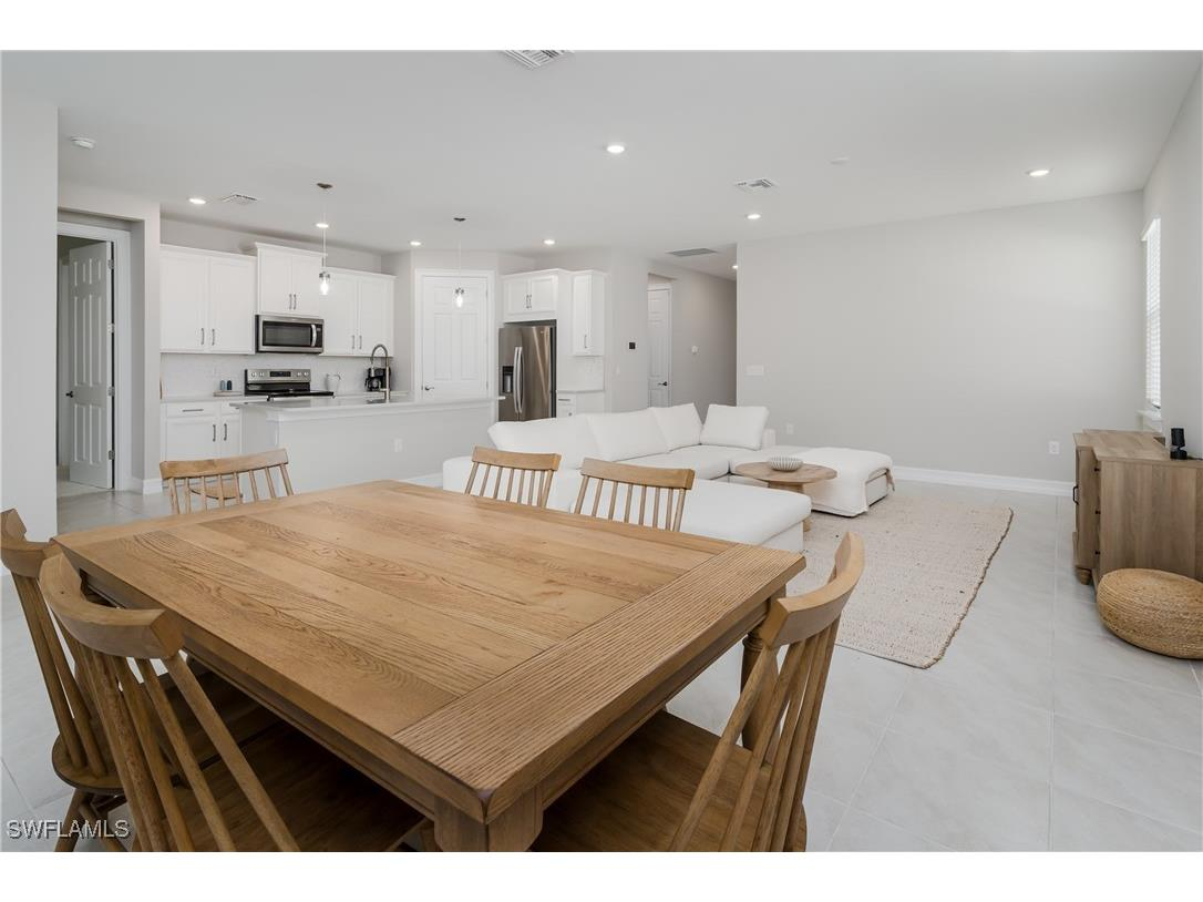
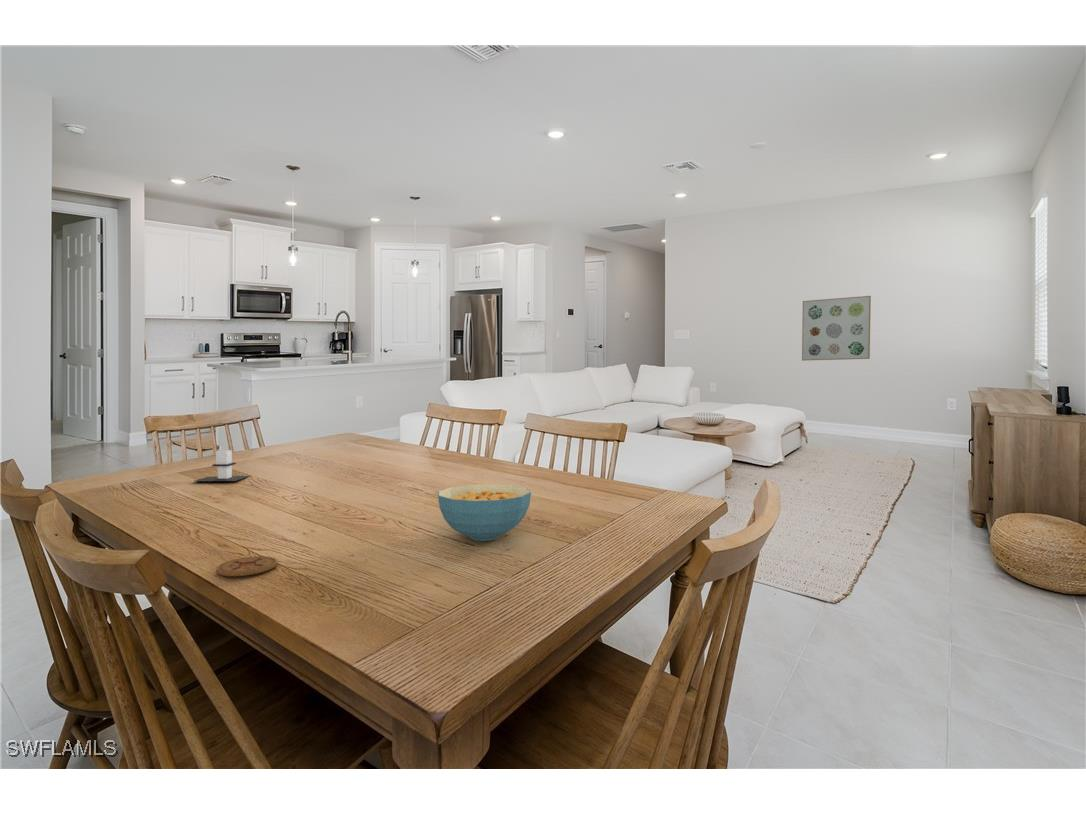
+ architectural model (224, 464)
+ coaster (247, 565)
+ wall art (835, 329)
+ cereal bowl (484, 514)
